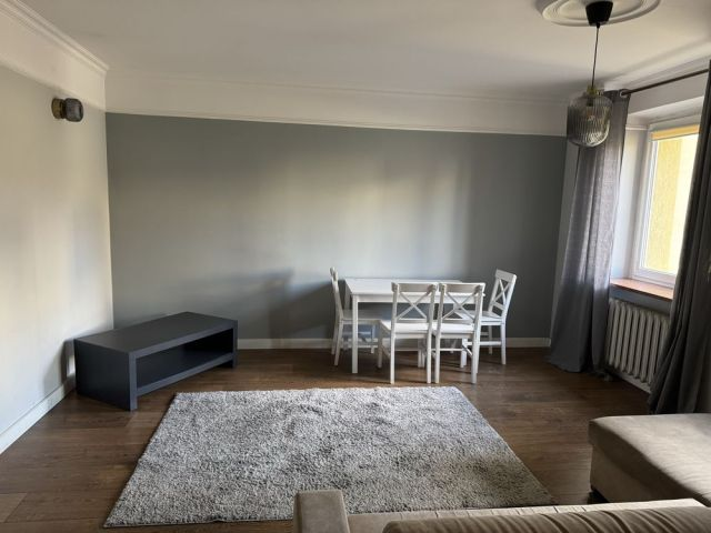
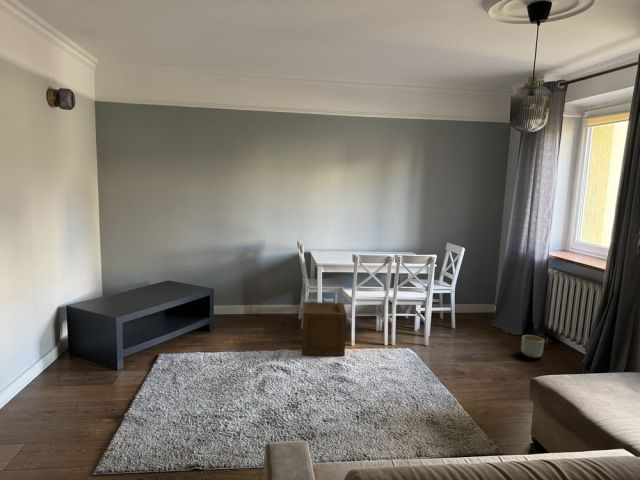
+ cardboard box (323, 327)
+ planter (532, 347)
